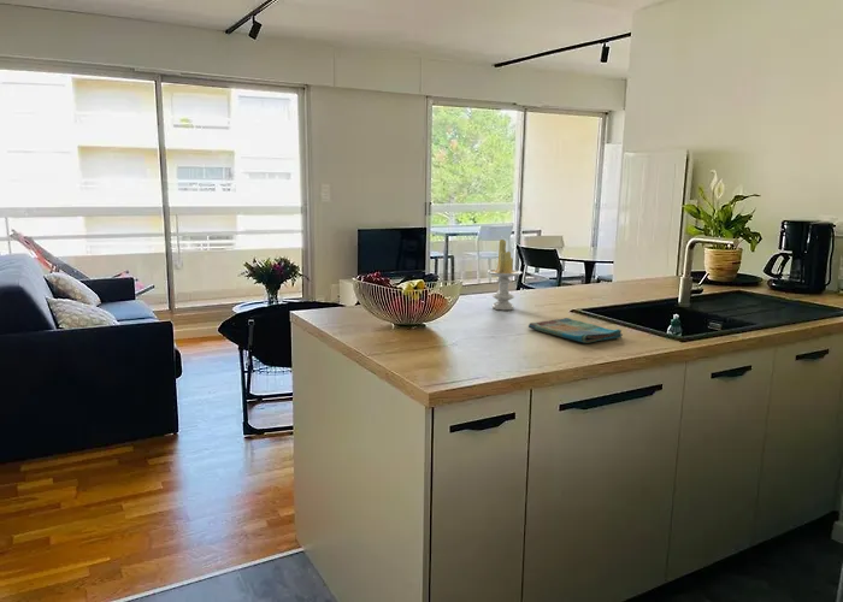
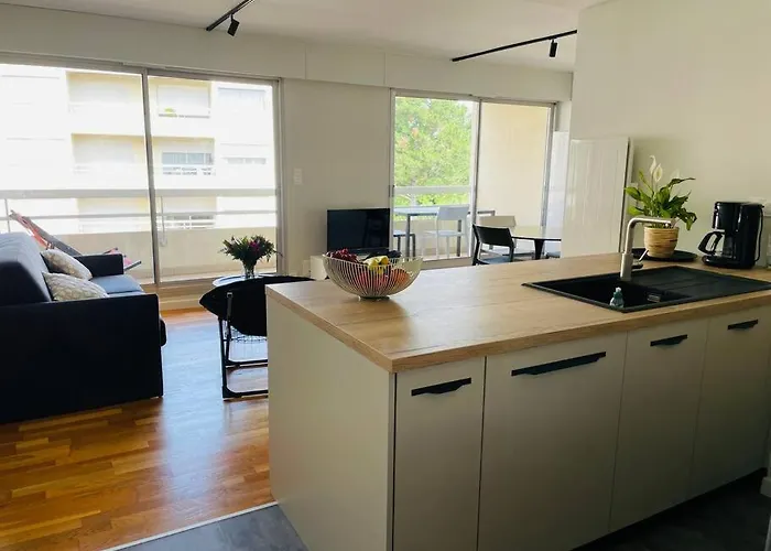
- dish towel (573, 329)
- candle (503, 273)
